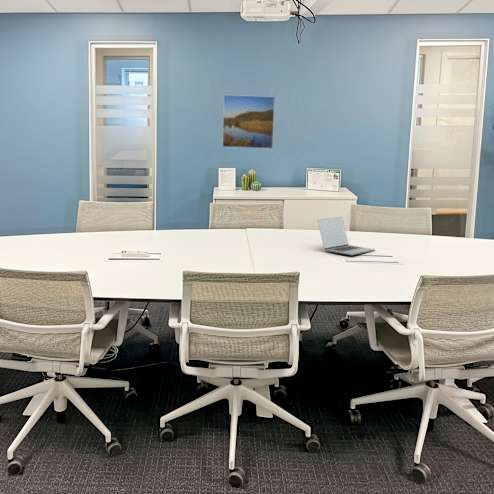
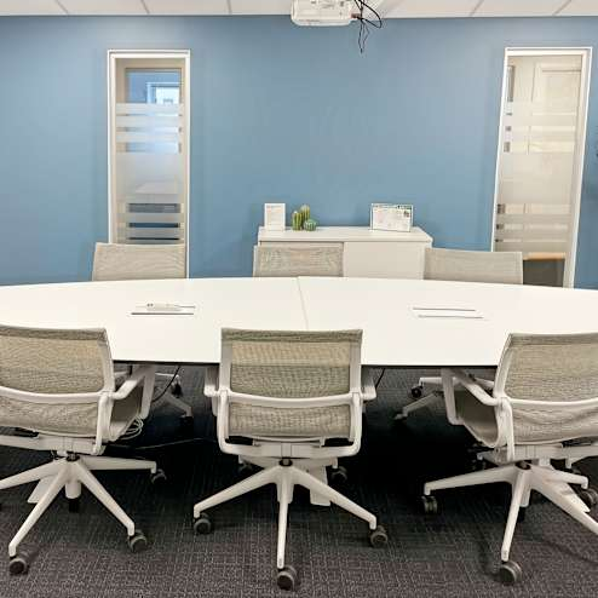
- laptop (345, 235)
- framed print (248, 122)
